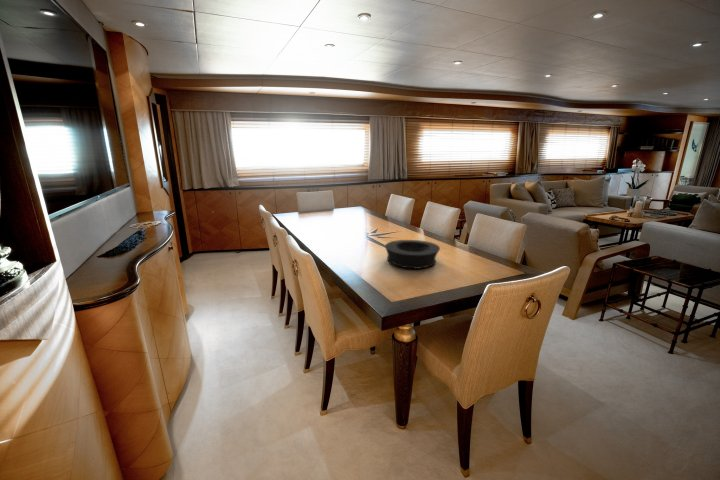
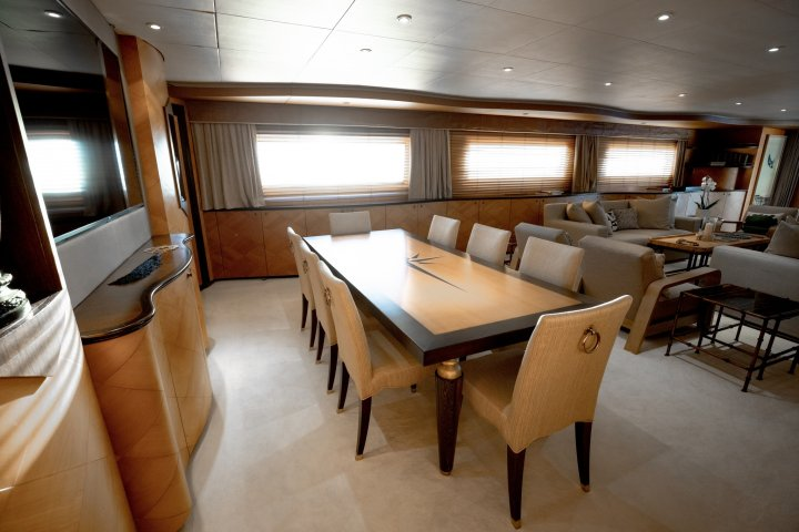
- bowl (411, 254)
